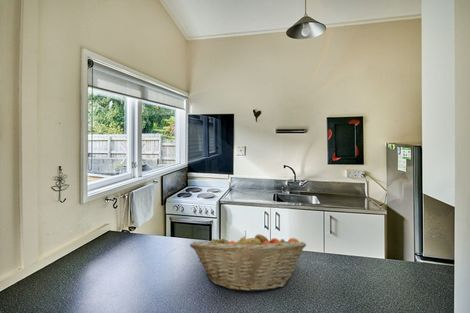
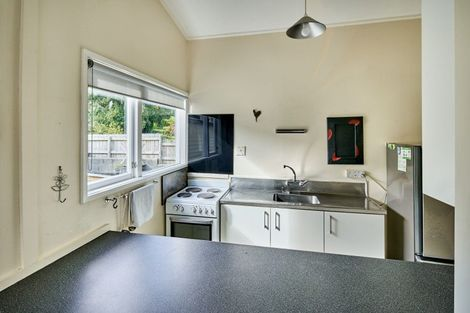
- fruit basket (247, 253)
